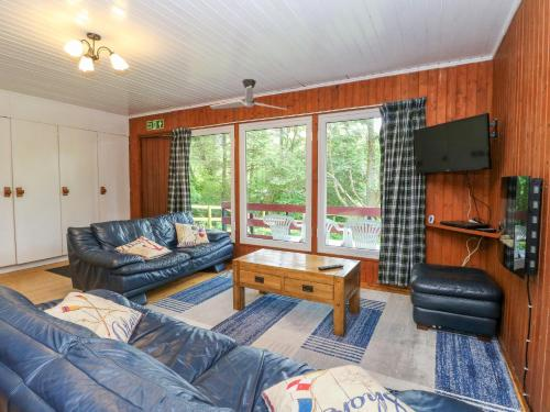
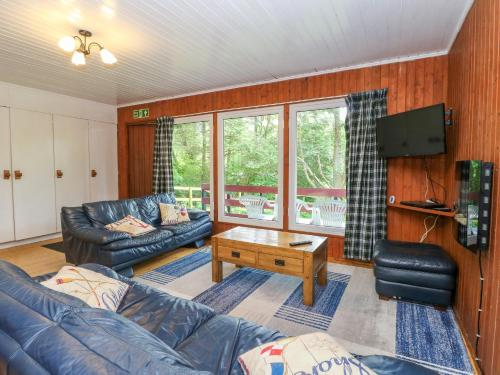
- ceiling fan (249, 90)
